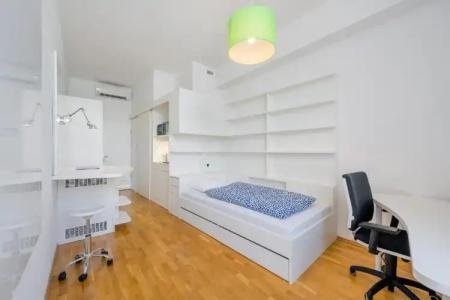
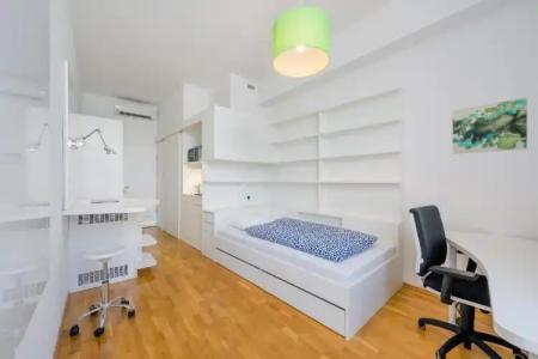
+ wall art (487, 128)
